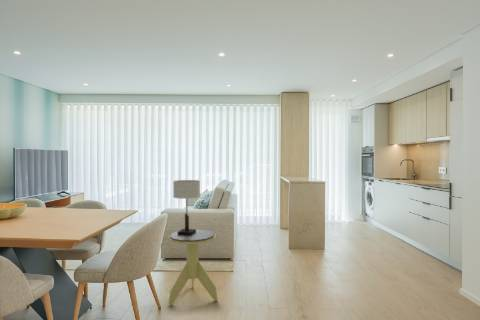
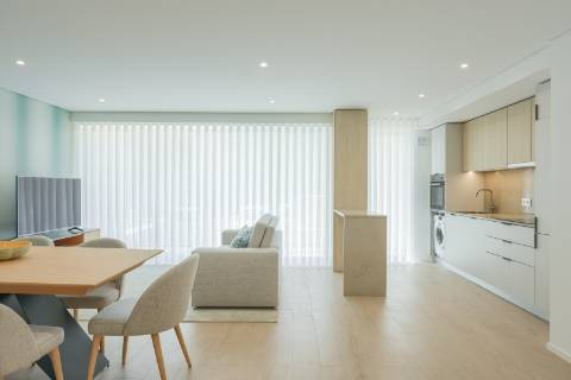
- side table (191, 266)
- table lamp (186, 206)
